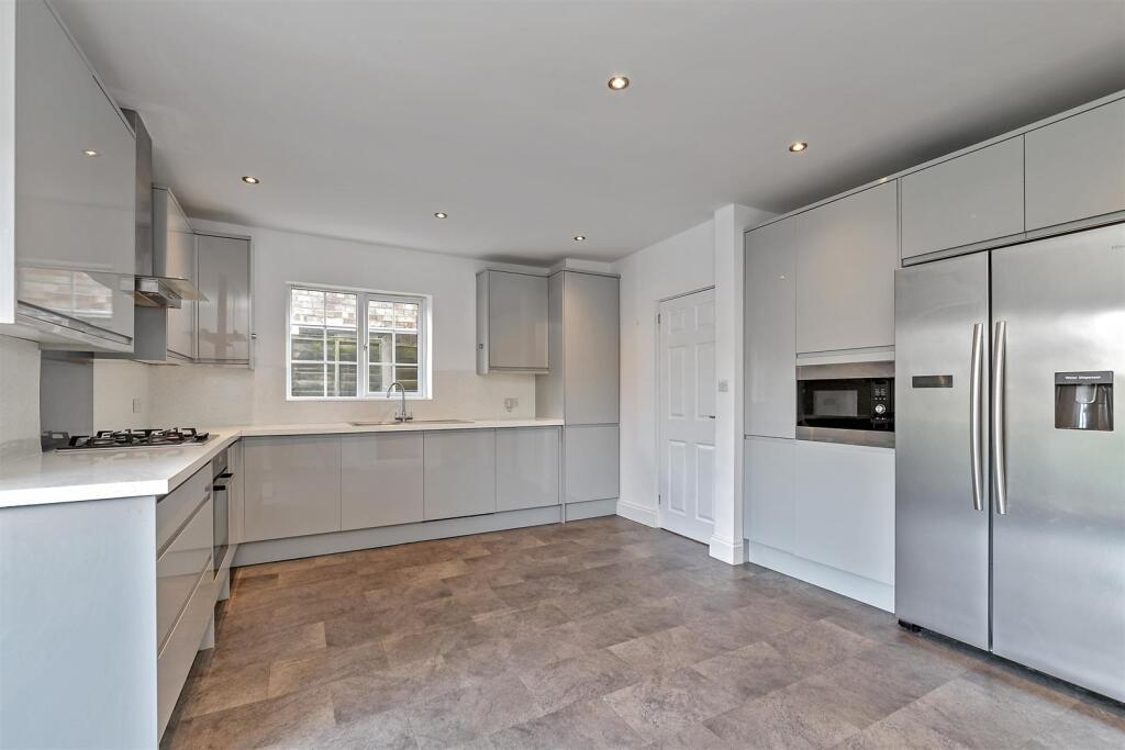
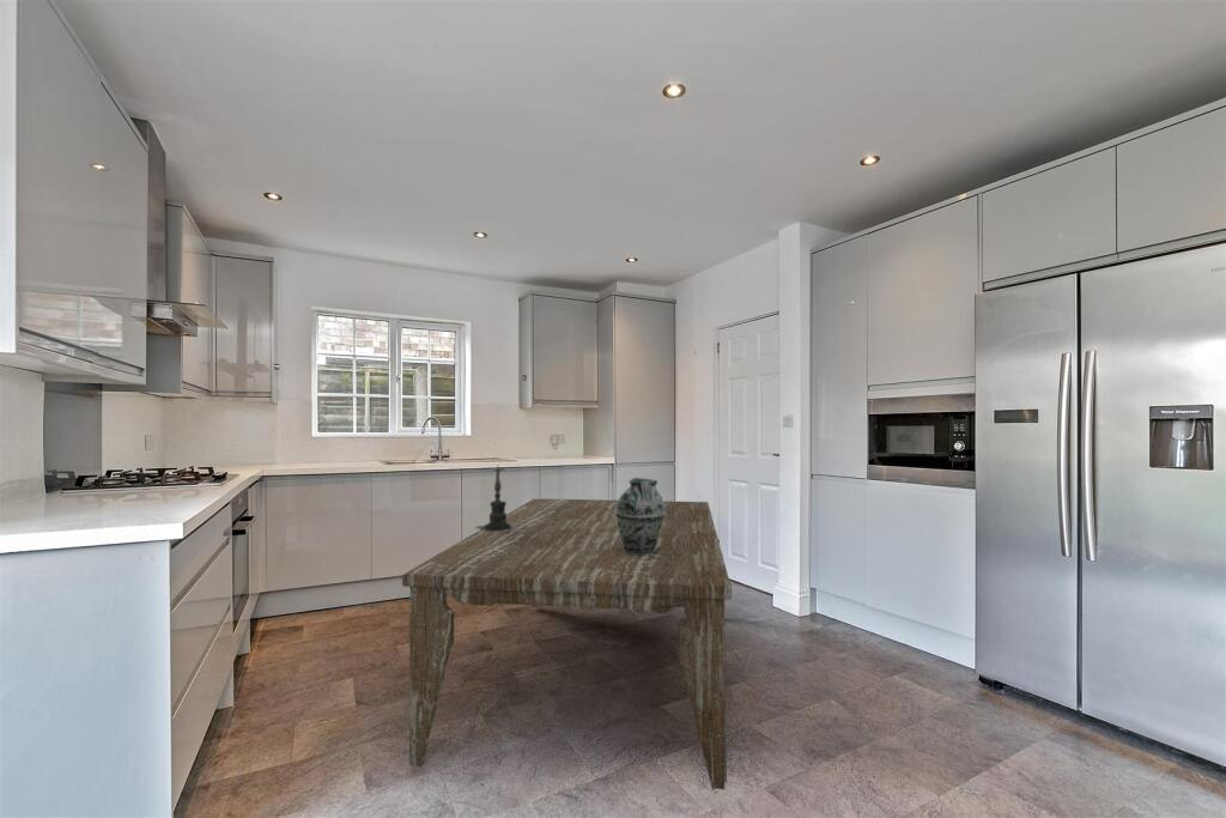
+ dining table (599, 598)
+ candle holder (497, 492)
+ vase (639, 515)
